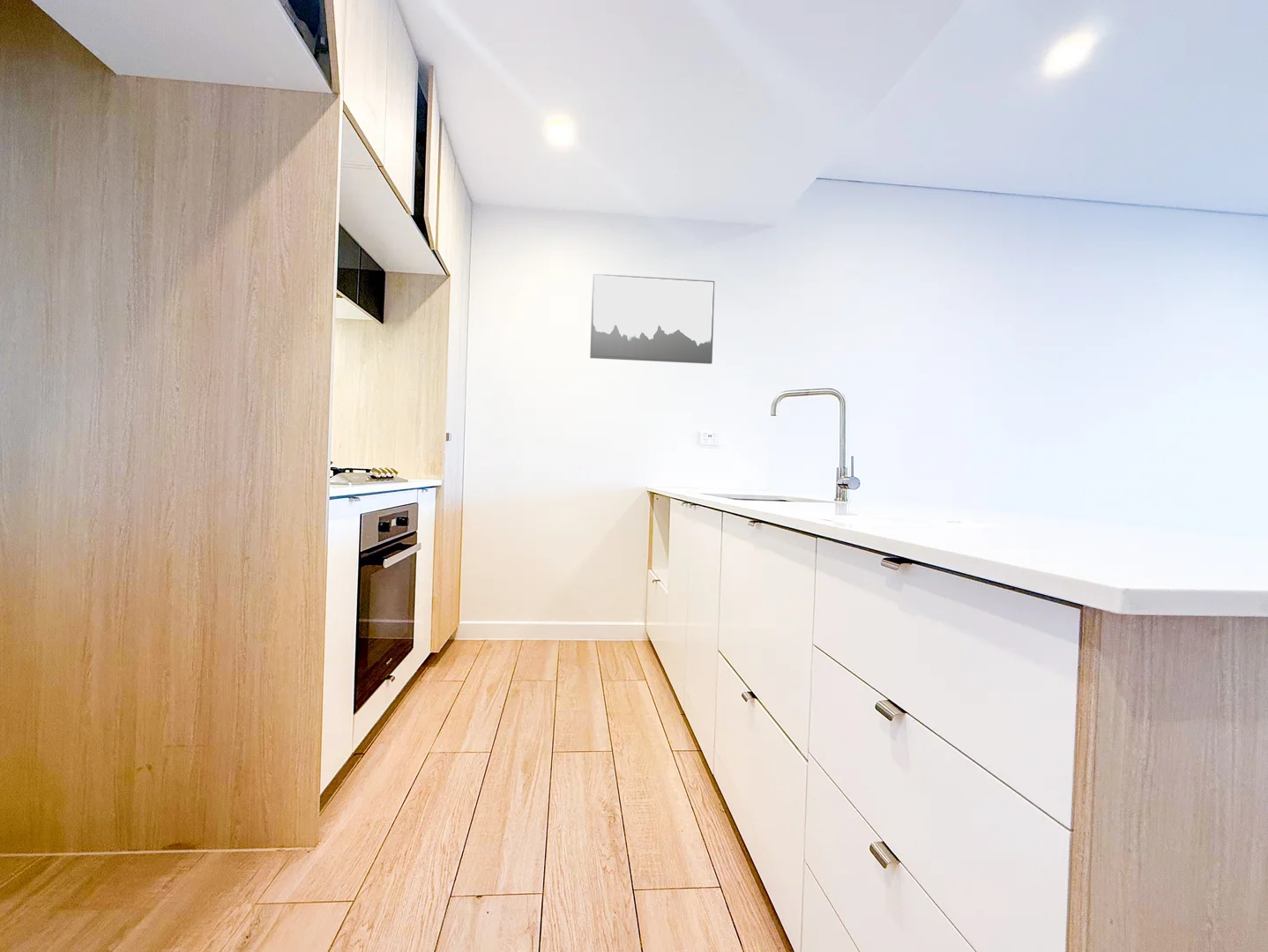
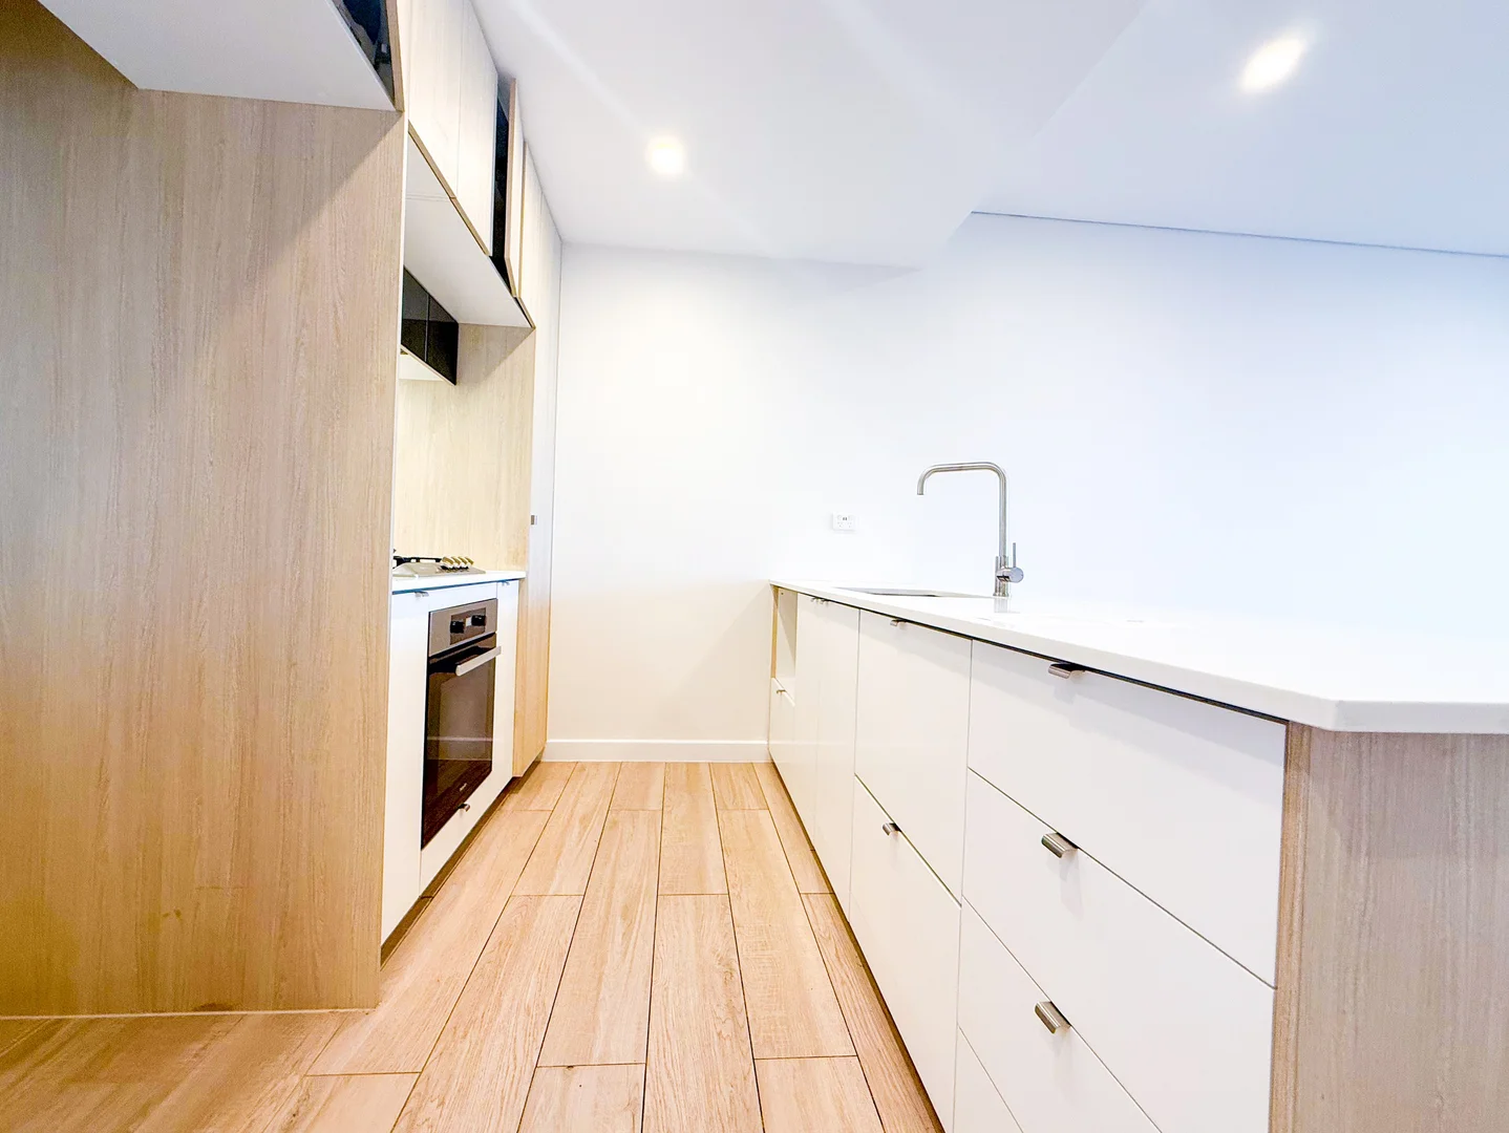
- wall art (653, 319)
